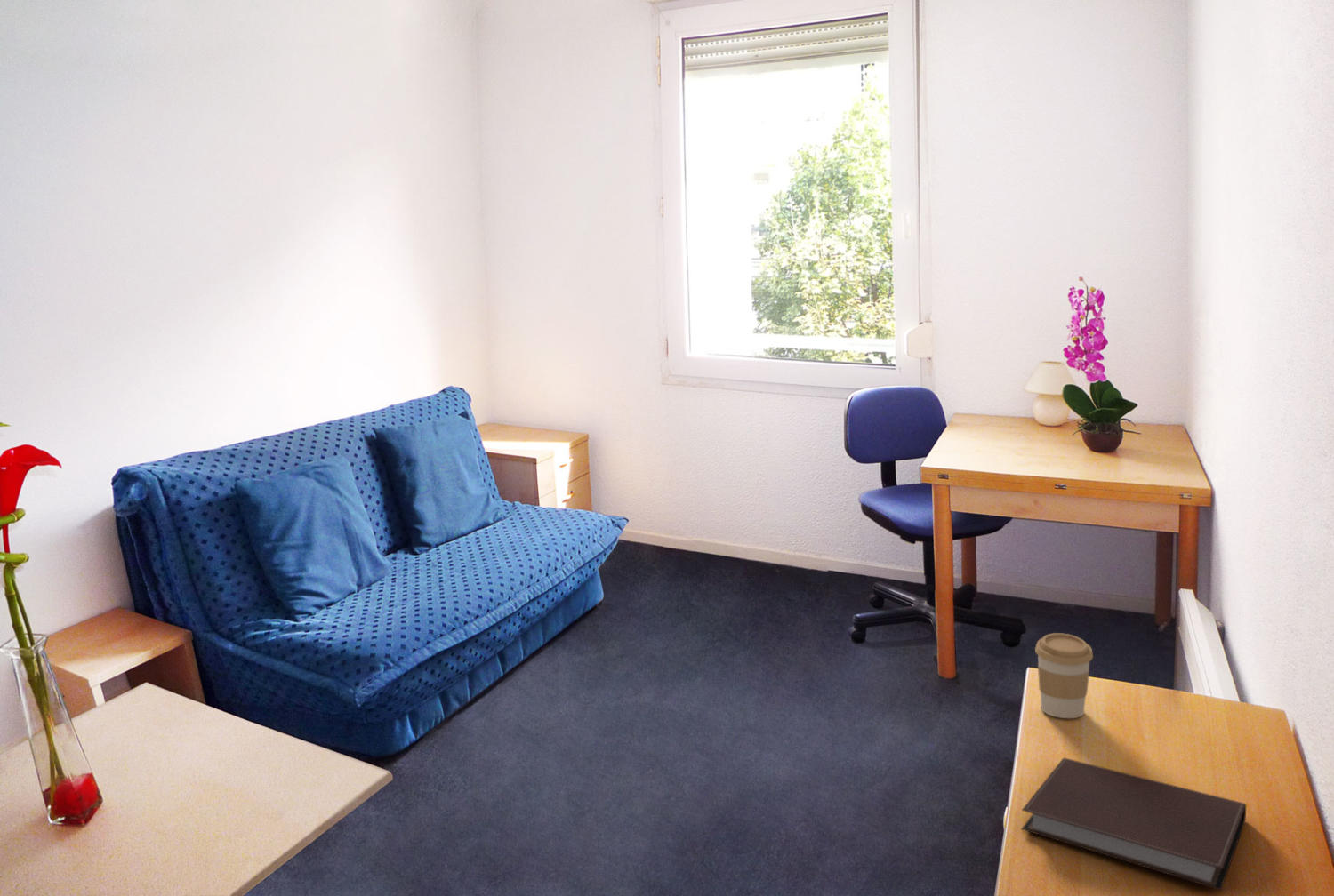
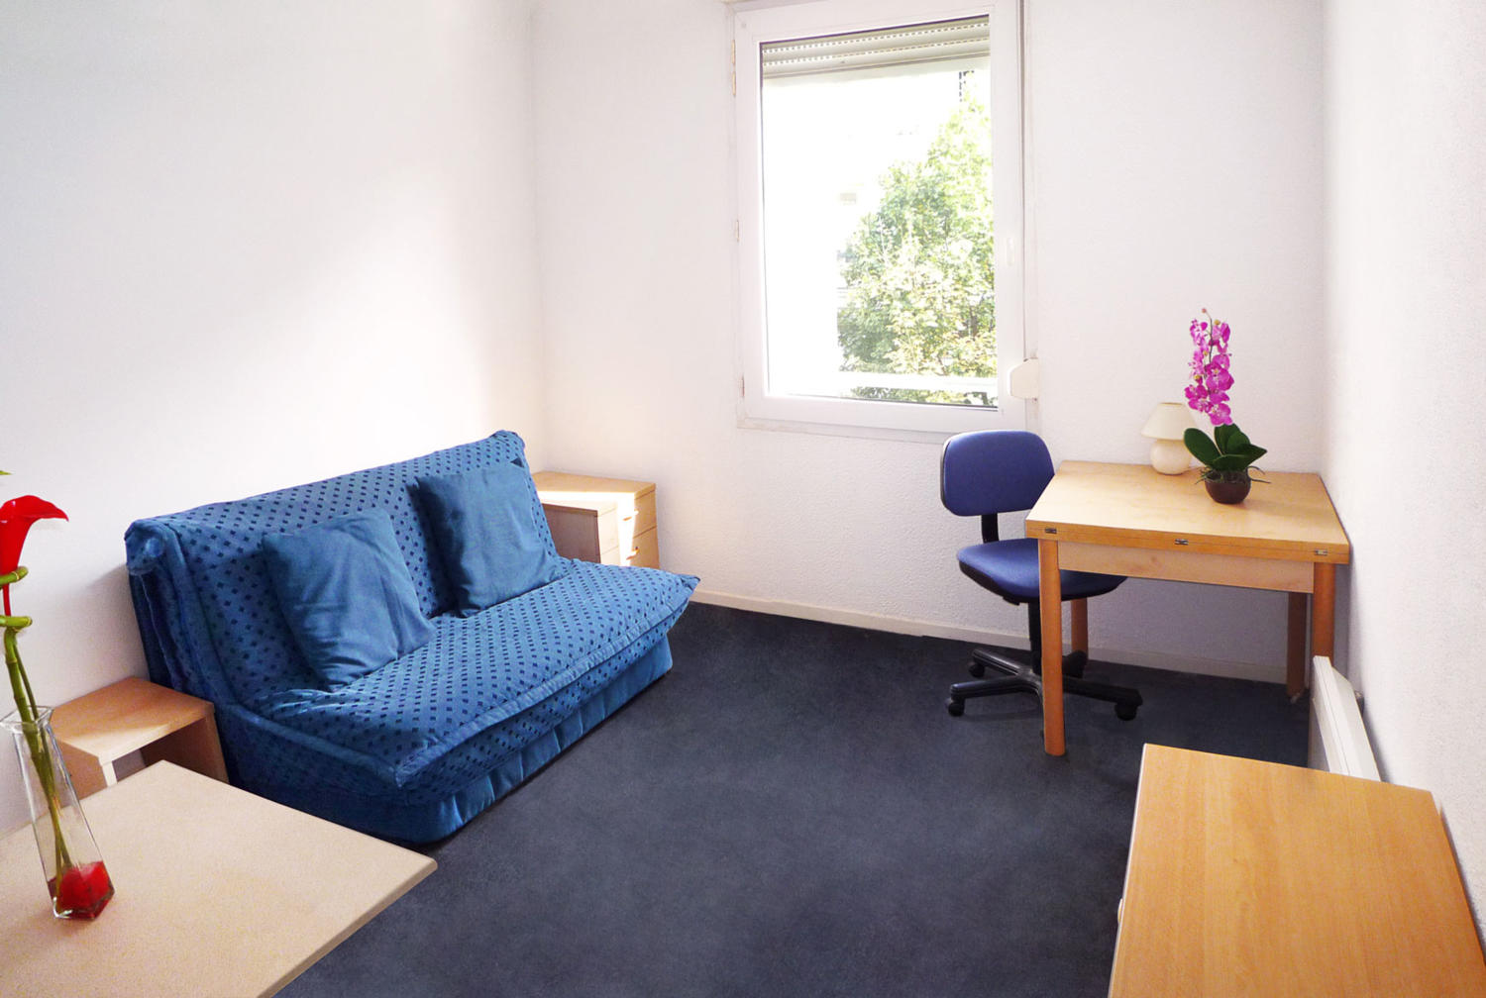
- notebook (1134, 815)
- coffee cup (1063, 675)
